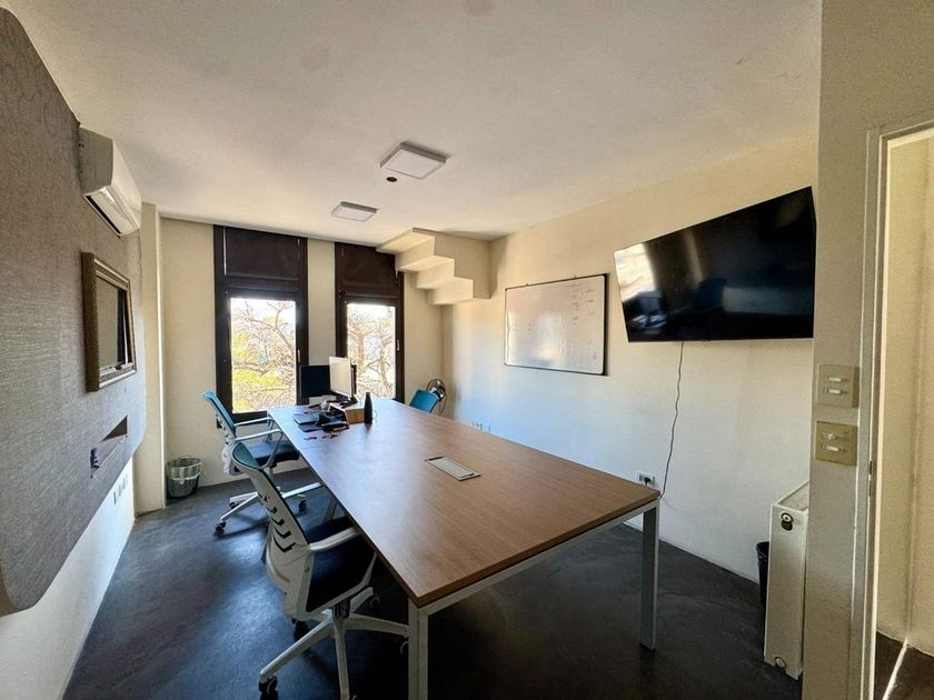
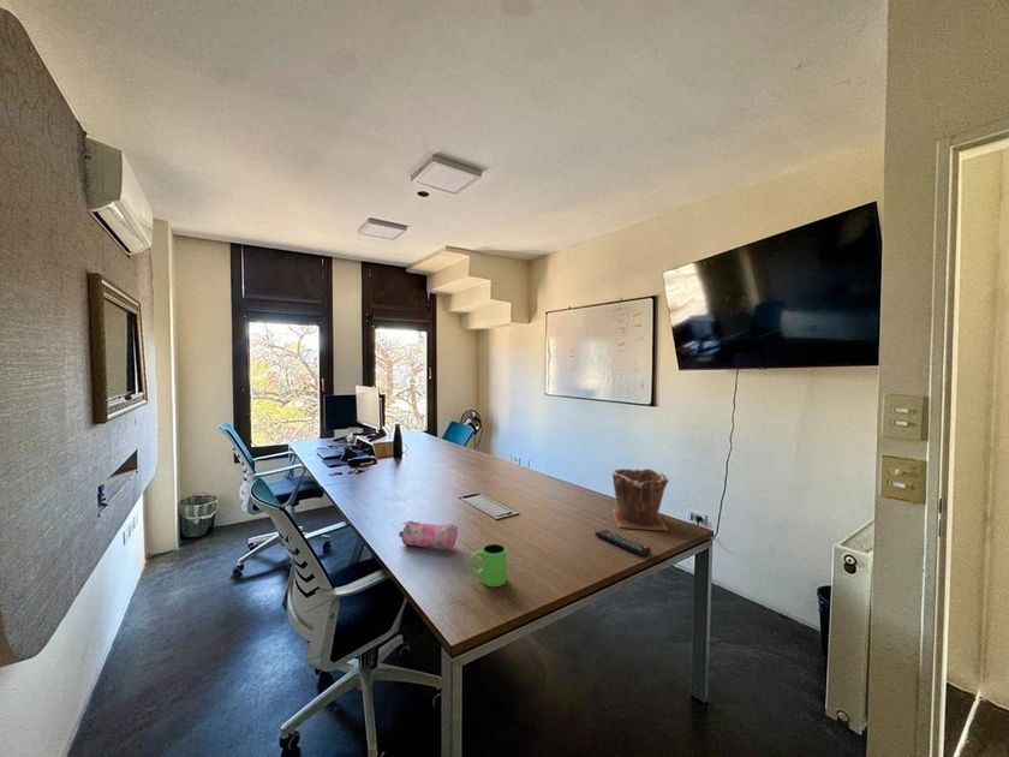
+ pencil case (429, 534)
+ plant pot (638, 496)
+ mug (488, 564)
+ remote control (621, 542)
